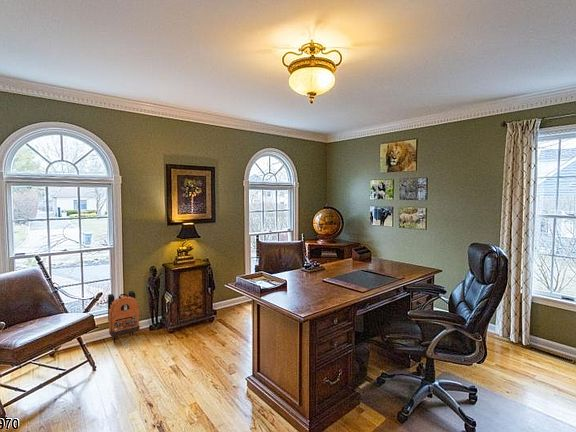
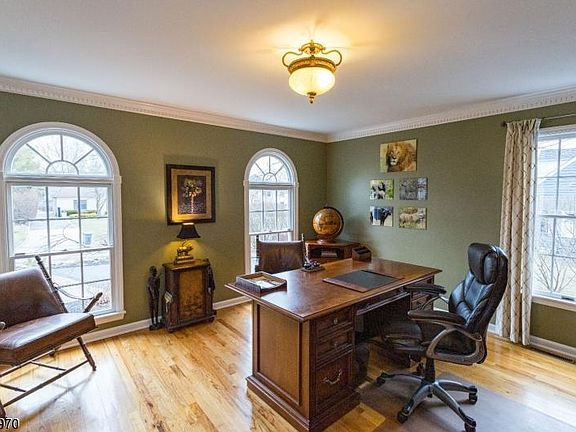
- backpack (123, 316)
